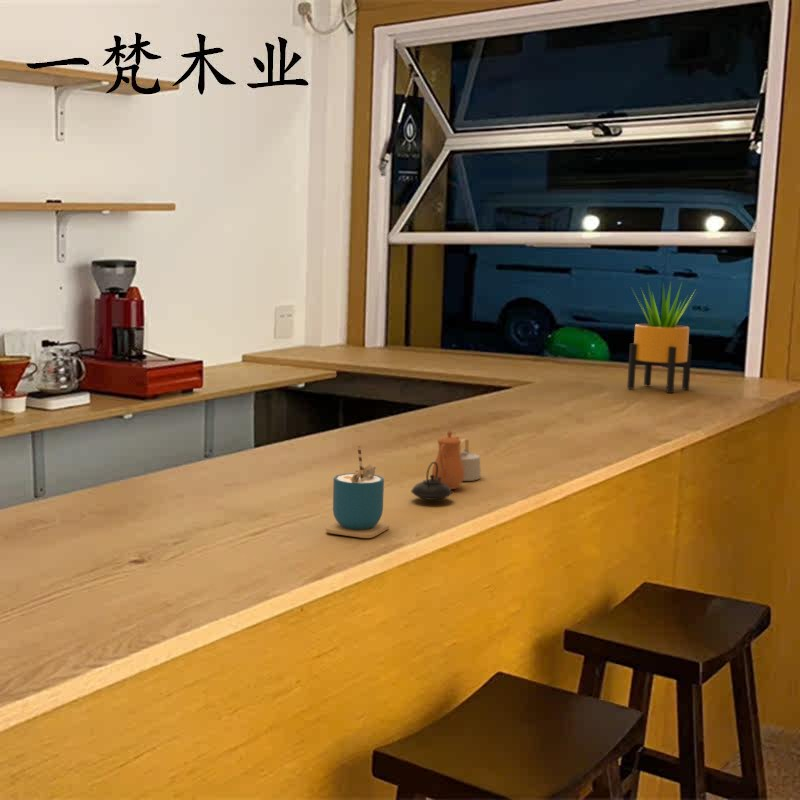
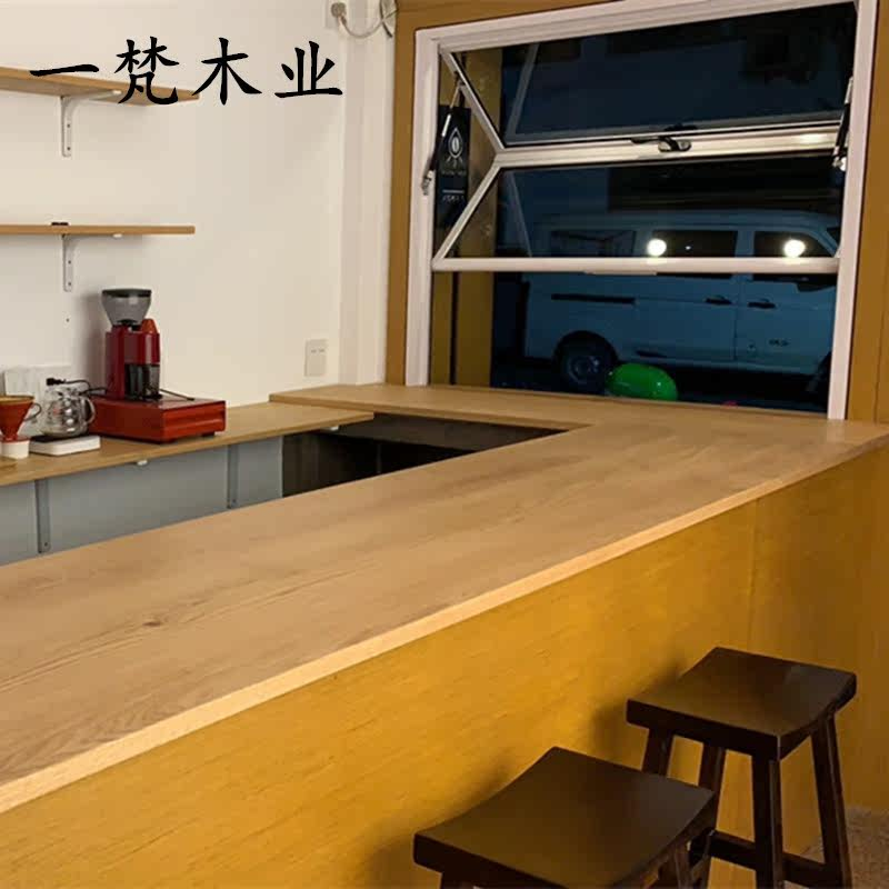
- potted plant (661, 335)
- teapot (449, 458)
- cup (358, 486)
